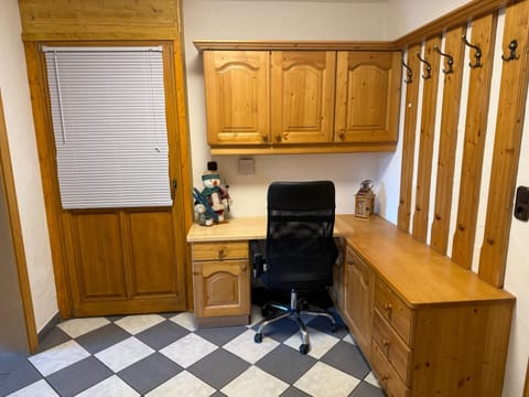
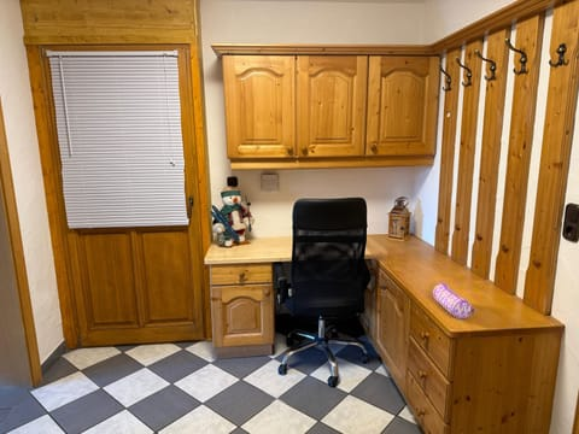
+ pencil case (451, 300)
